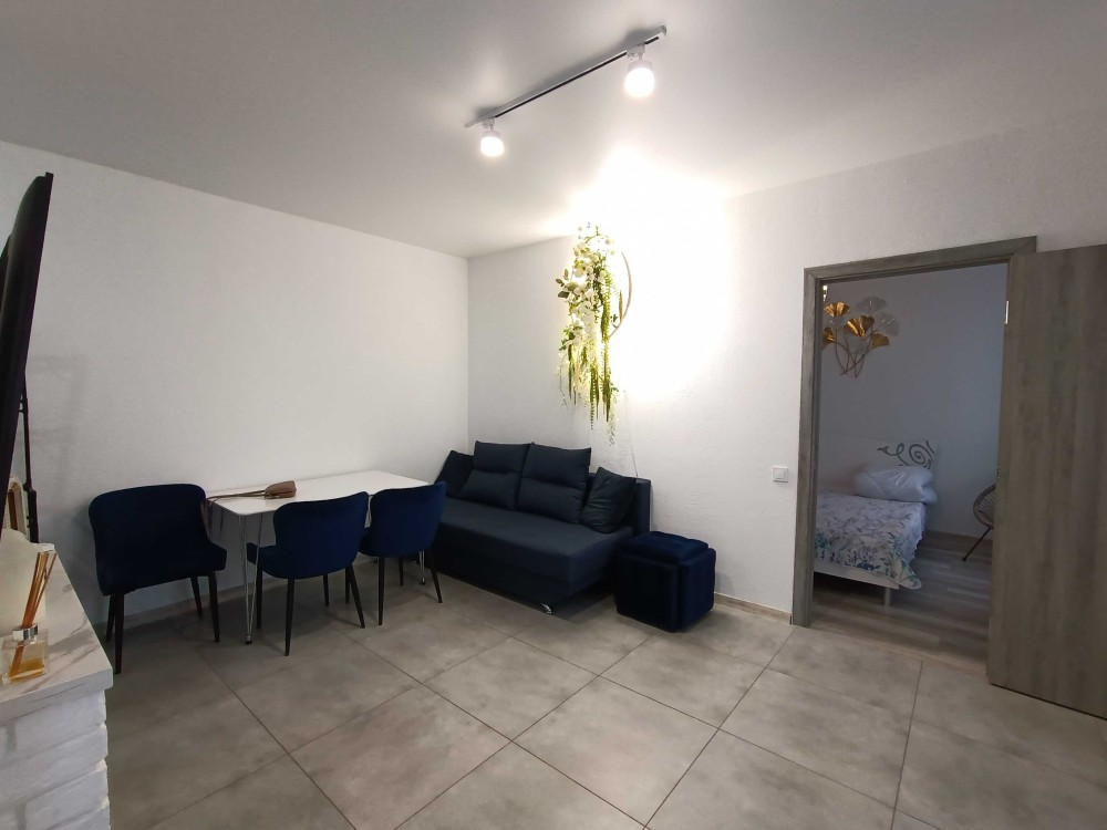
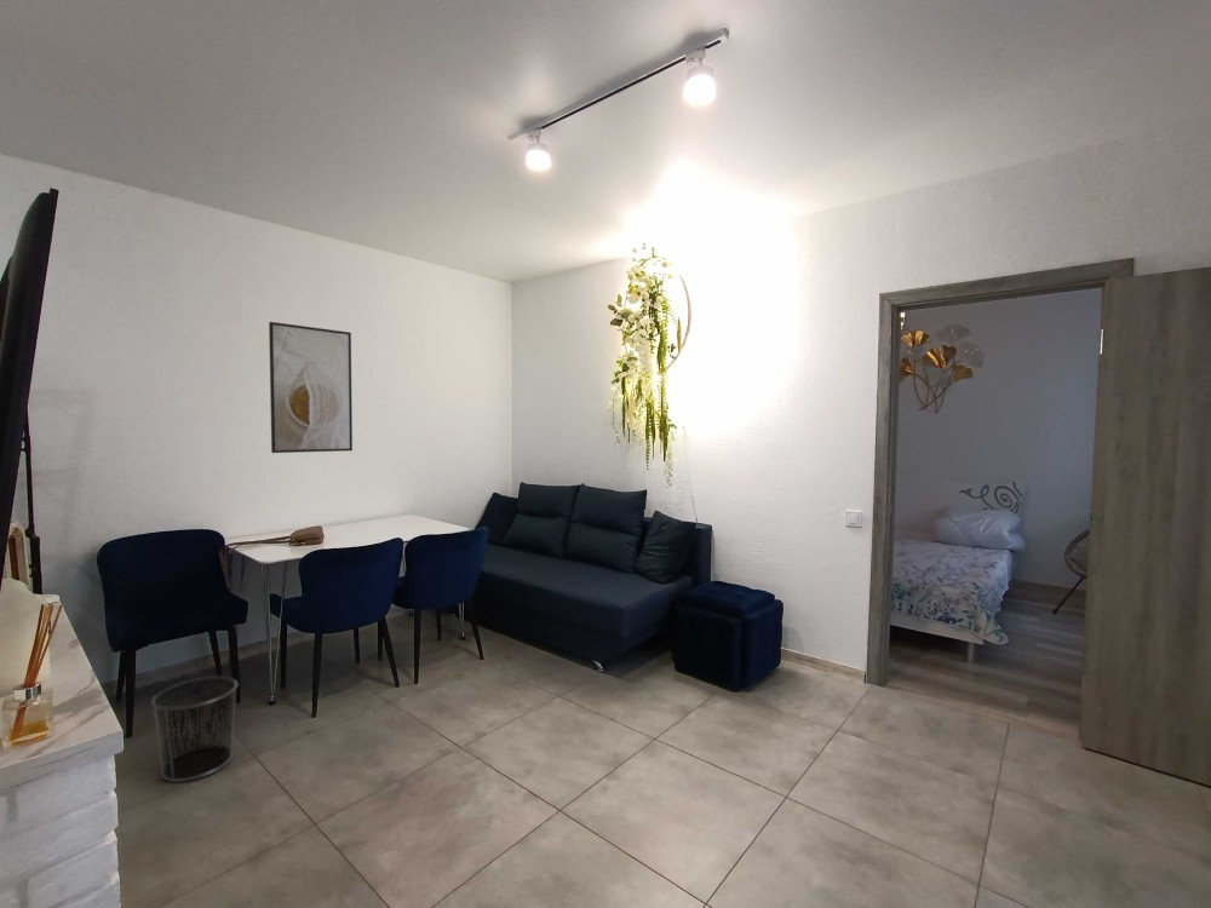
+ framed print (312, 390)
+ waste bin (196, 728)
